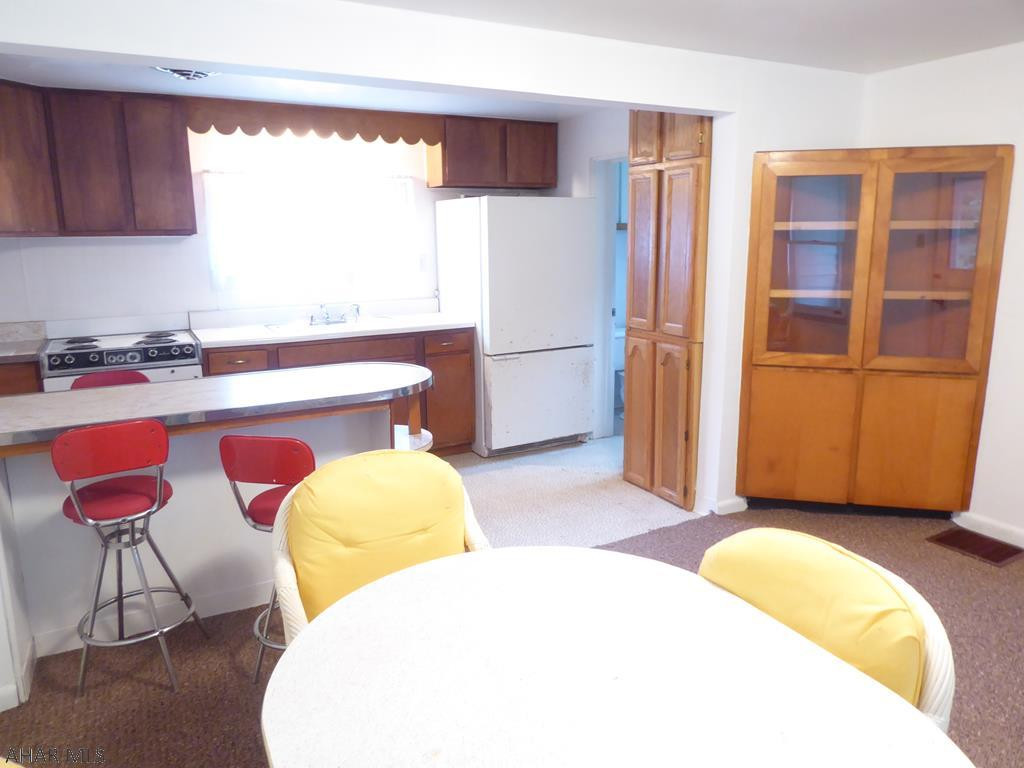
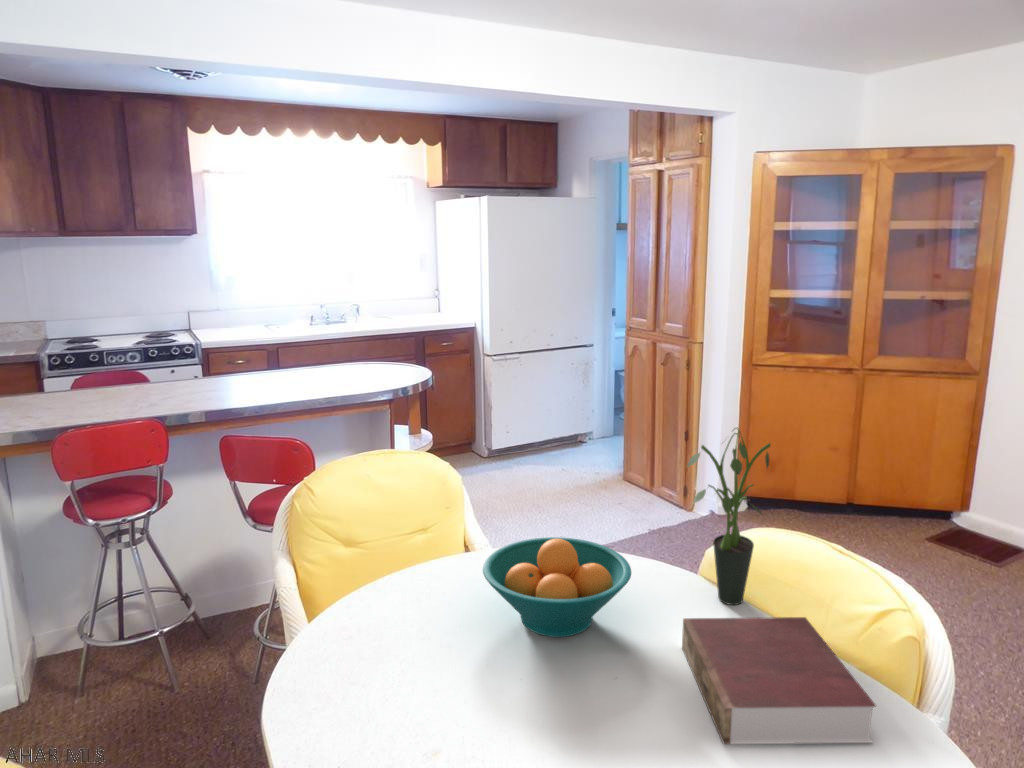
+ potted plant (727, 518)
+ book (768, 674)
+ fruit bowl (556, 581)
